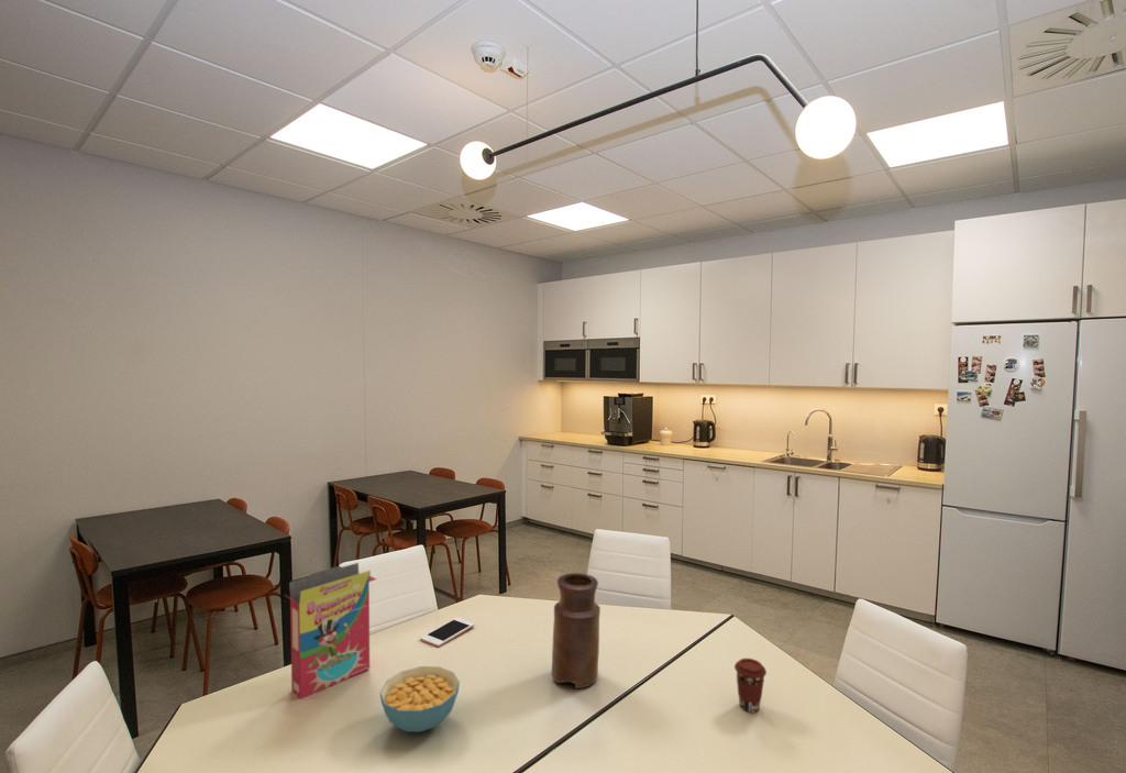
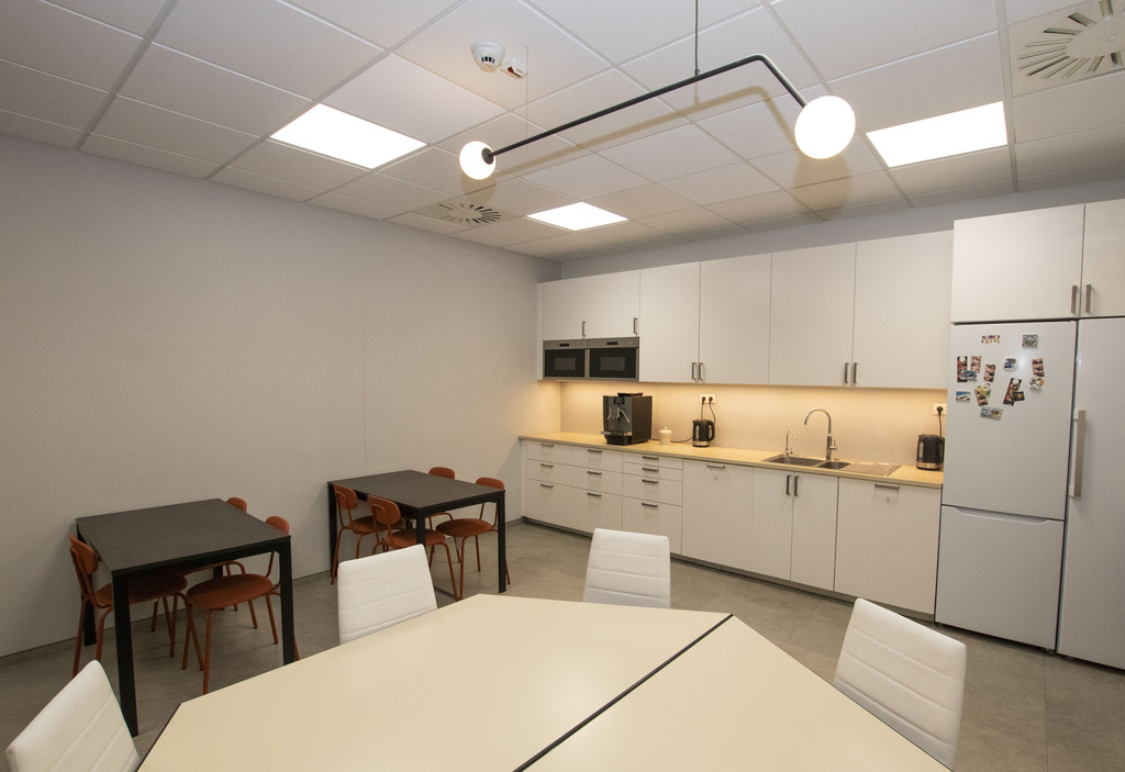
- vase (575, 628)
- coffee cup (749, 685)
- cereal bowl (420, 705)
- cereal box (332, 626)
- cell phone (448, 631)
